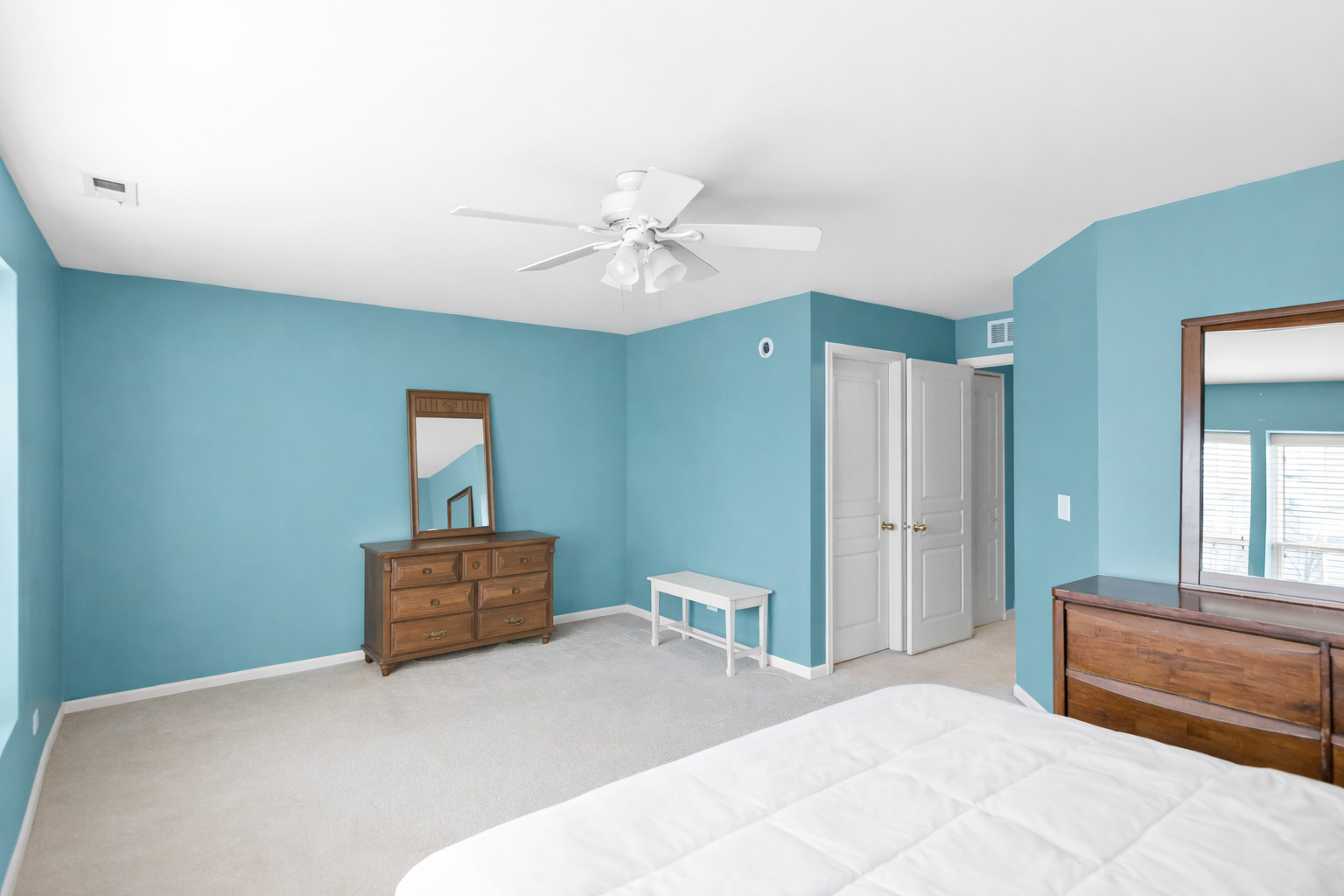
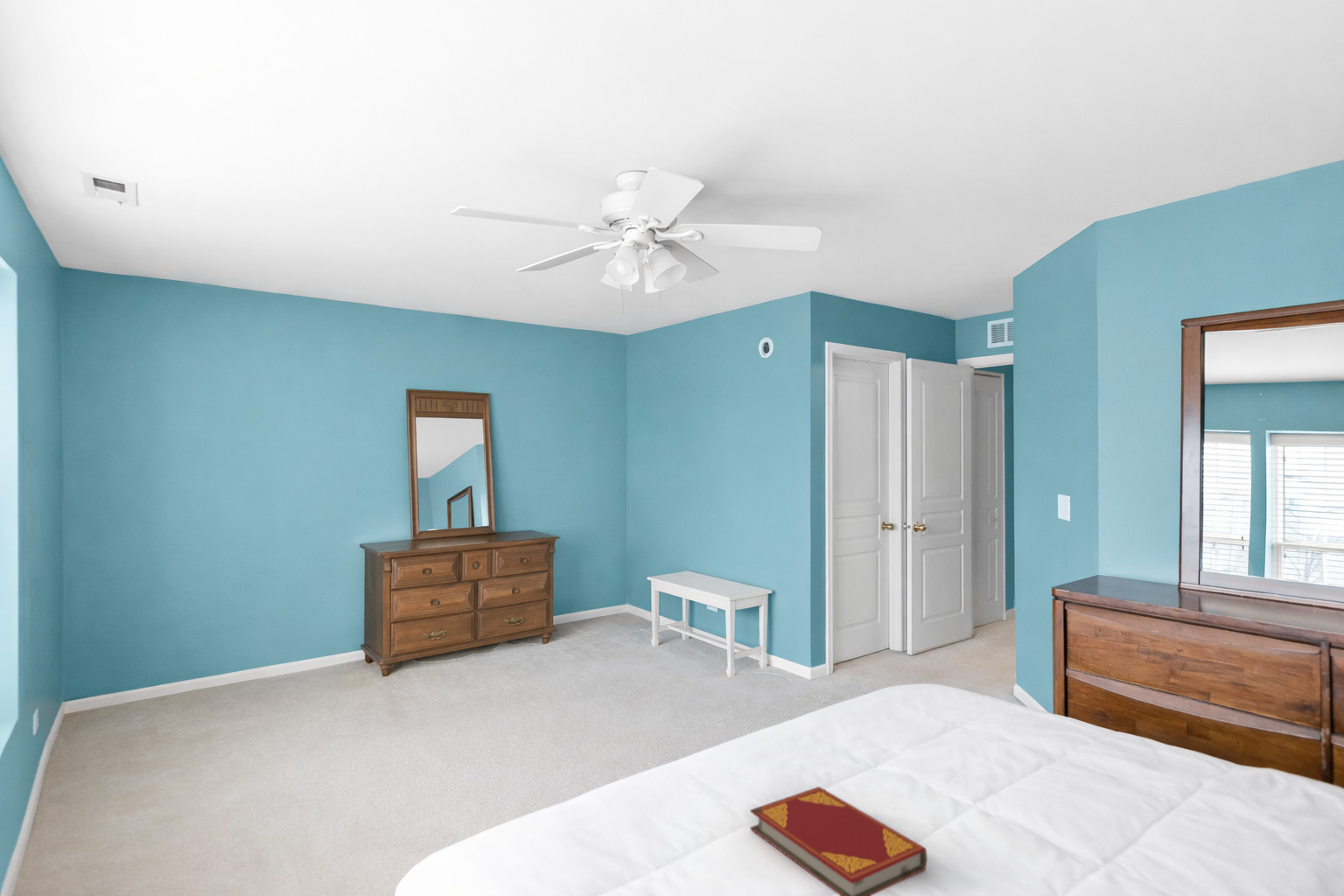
+ hardback book (834, 837)
